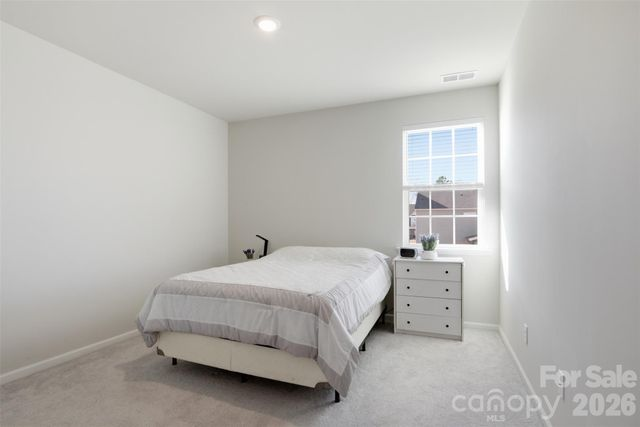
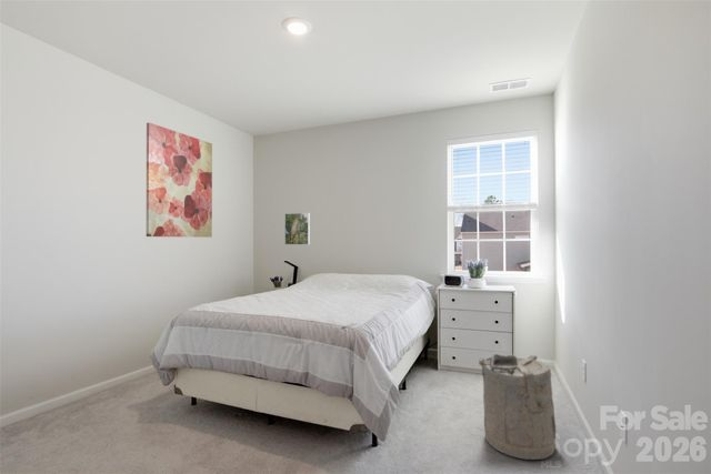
+ laundry hamper (520, 399)
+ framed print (297, 229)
+ wall art (182, 185)
